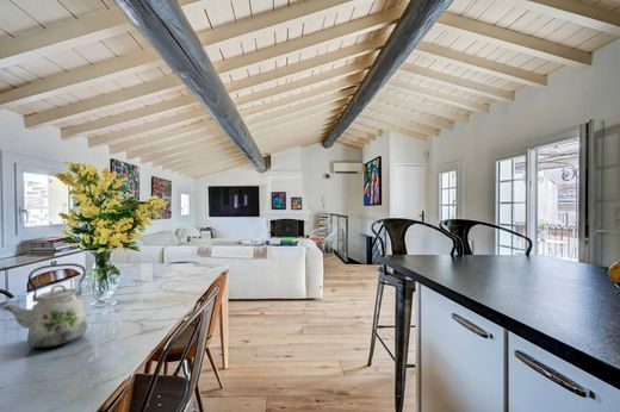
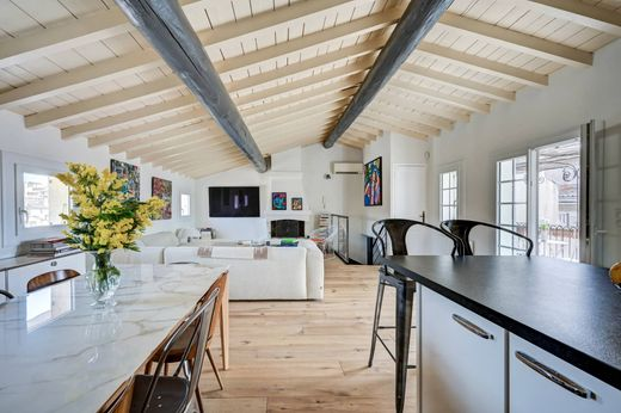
- kettle (46, 304)
